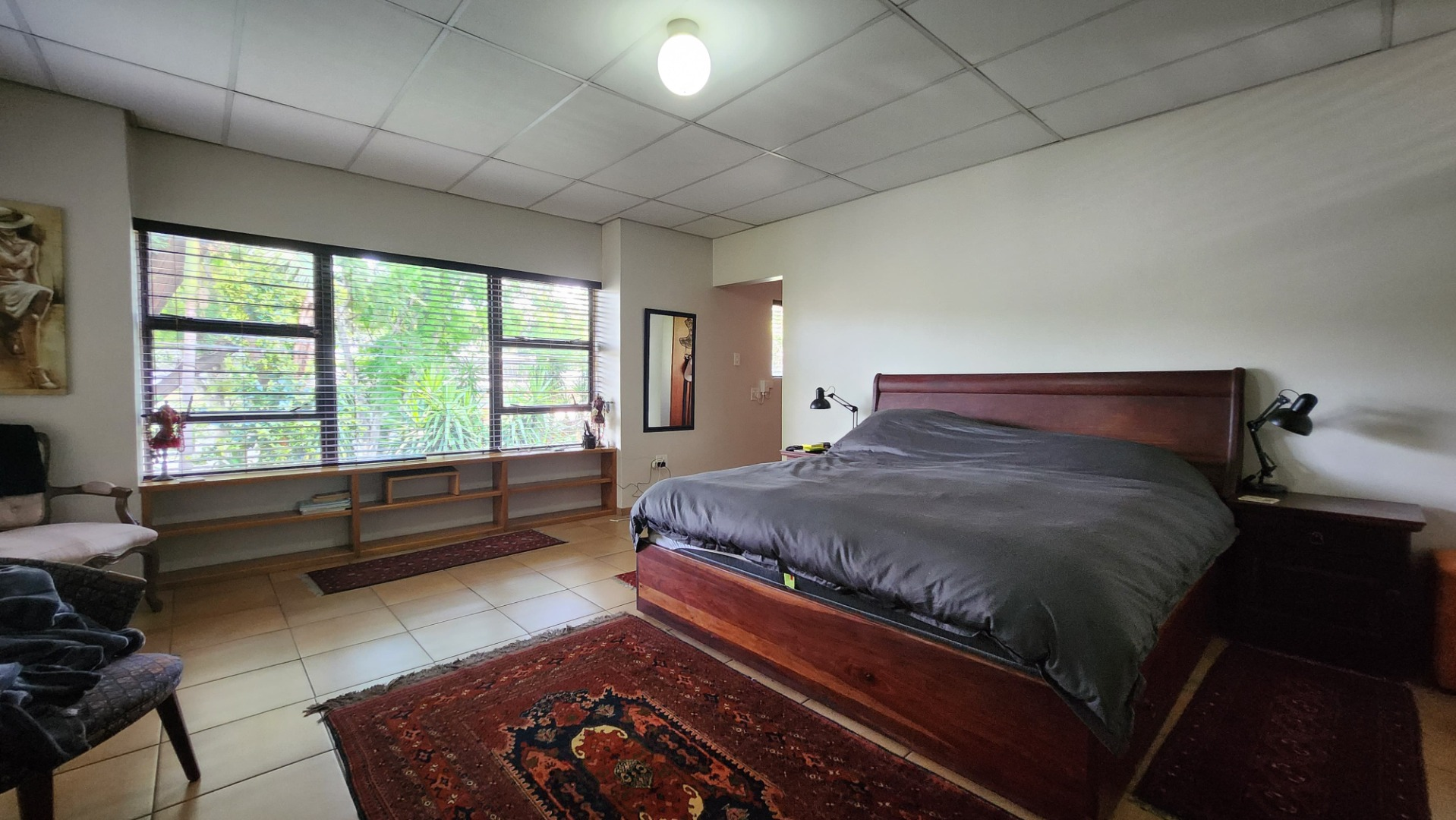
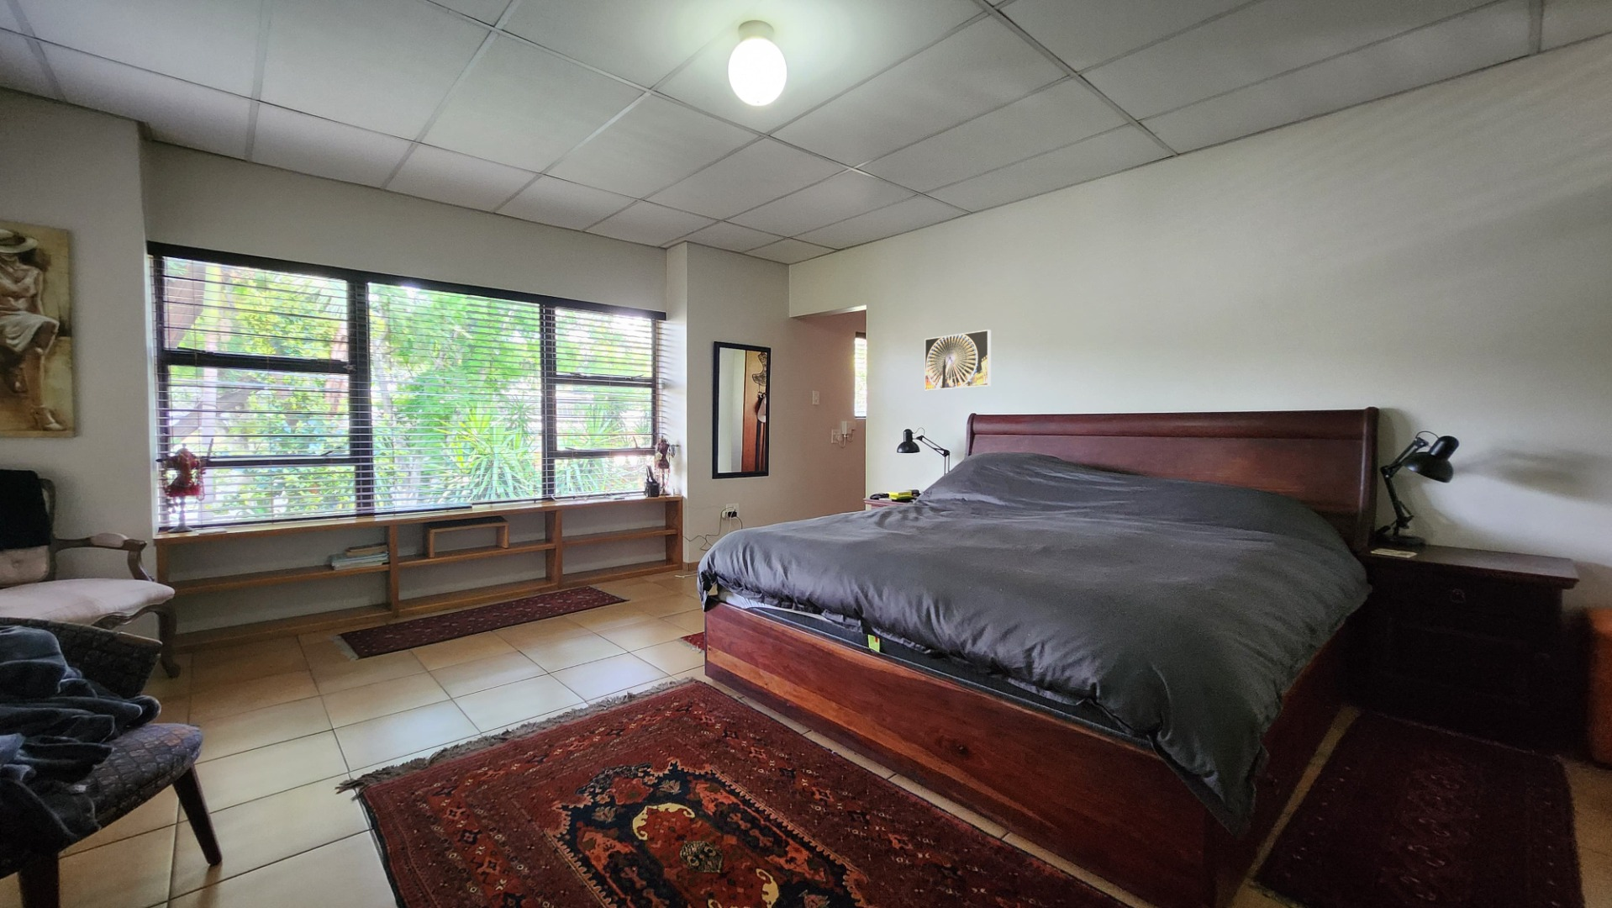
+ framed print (955, 361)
